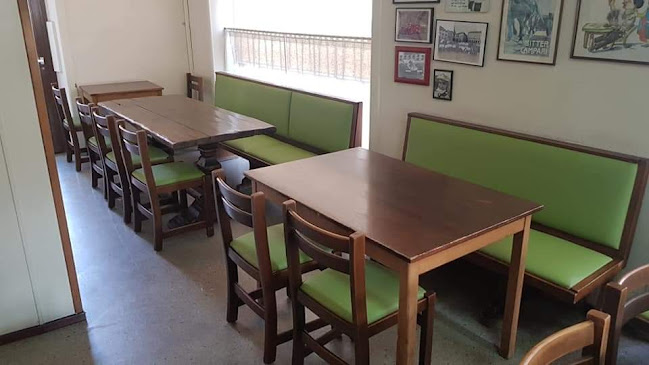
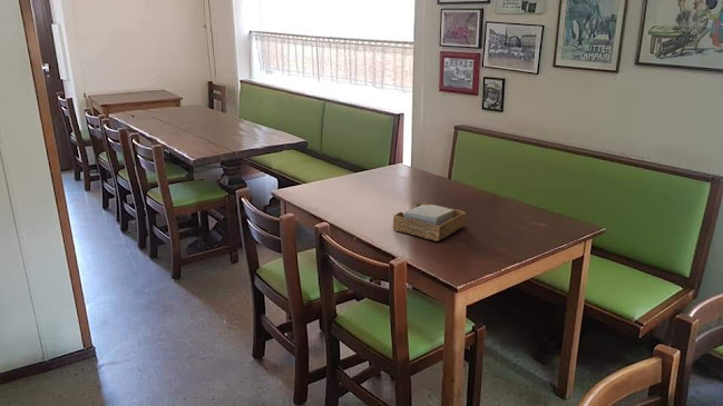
+ napkin holder (429, 218)
